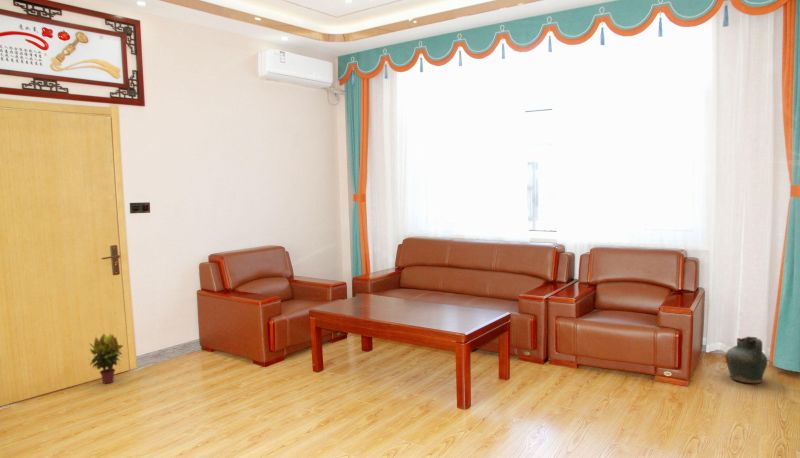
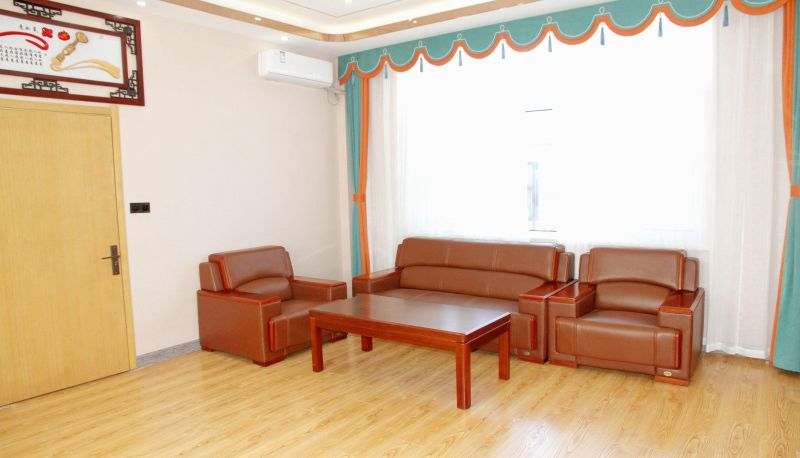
- potted plant (107, 357)
- ceramic jug (746, 357)
